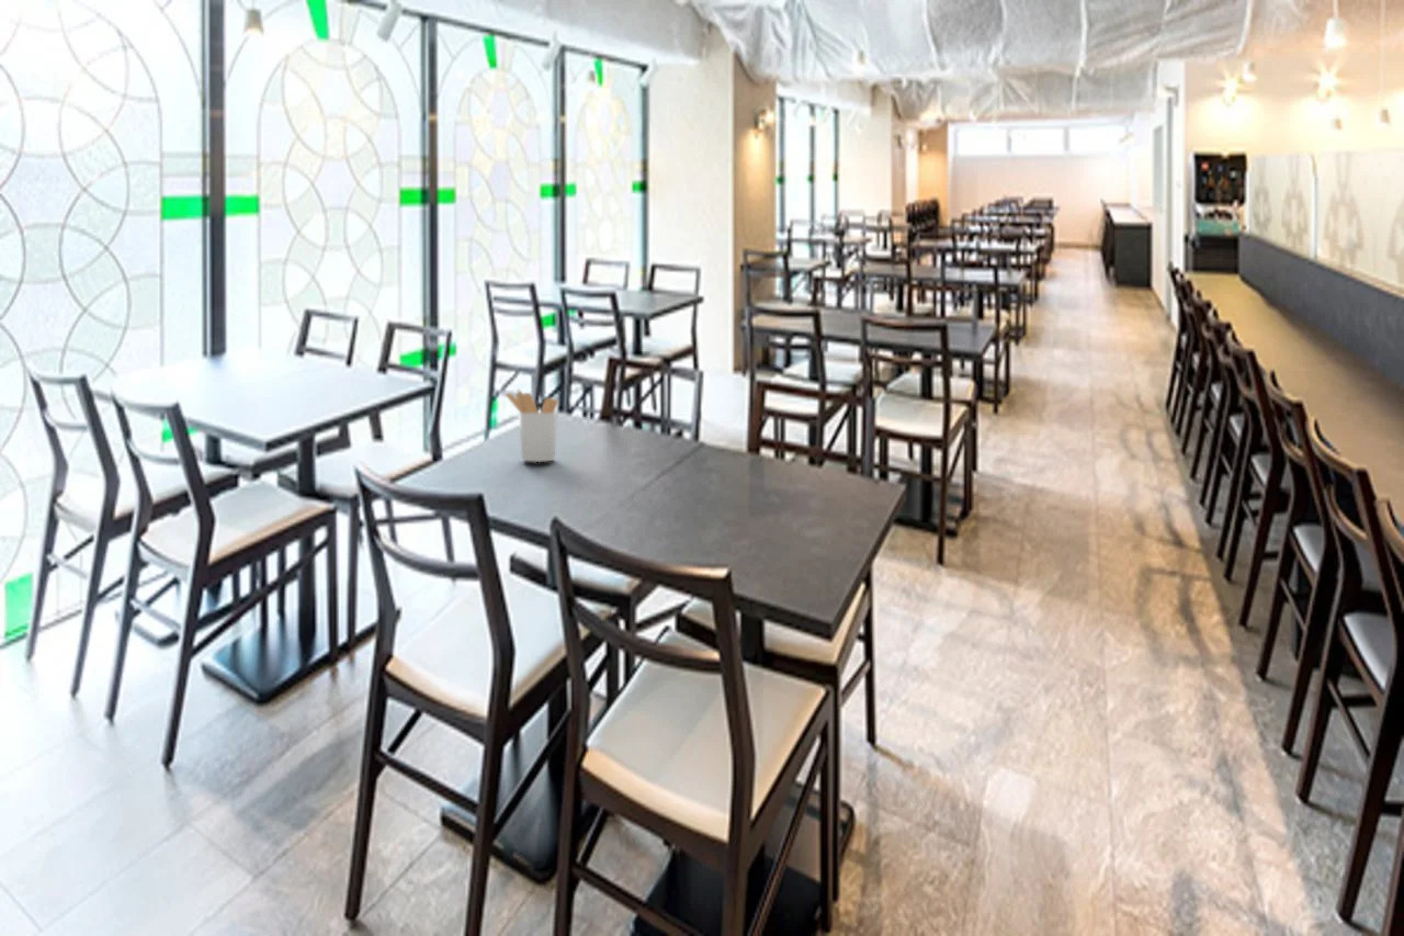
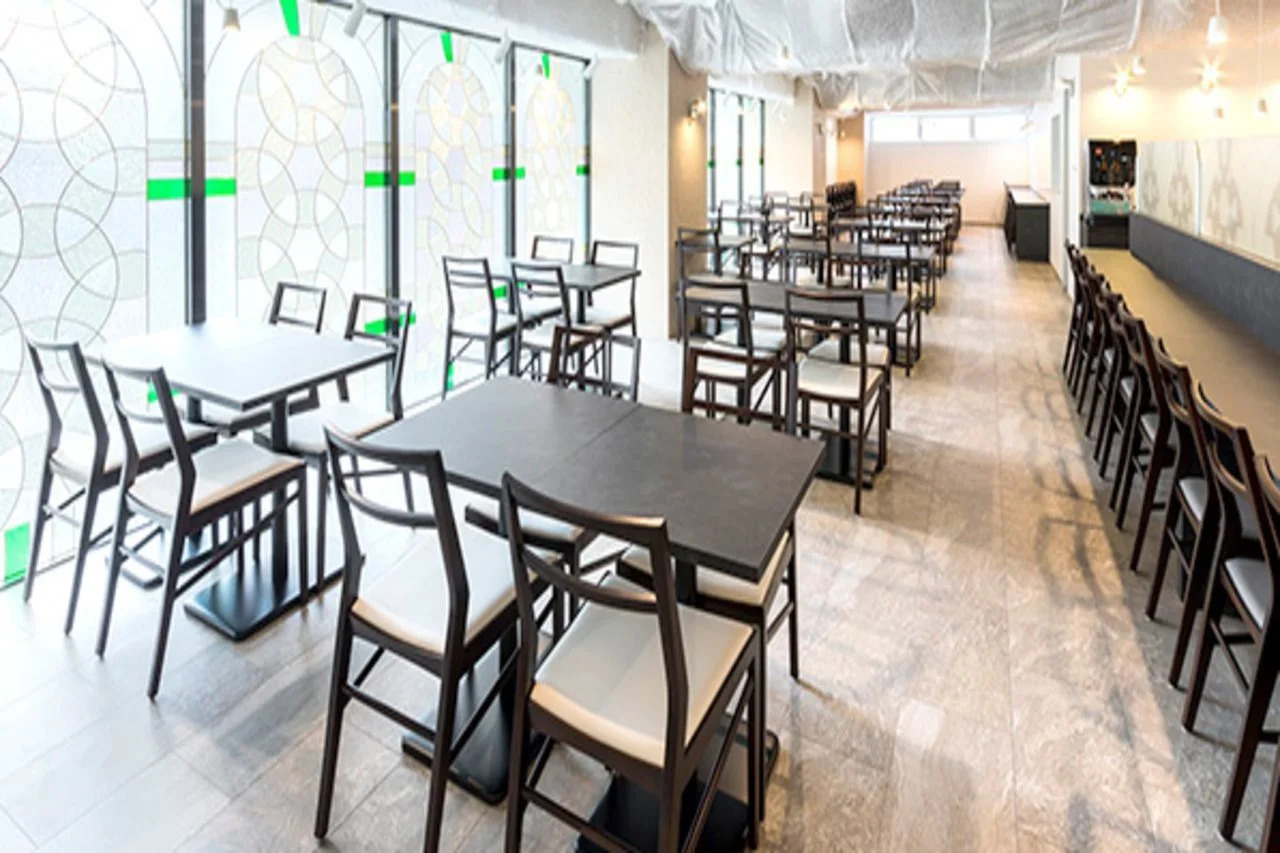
- utensil holder (532, 425)
